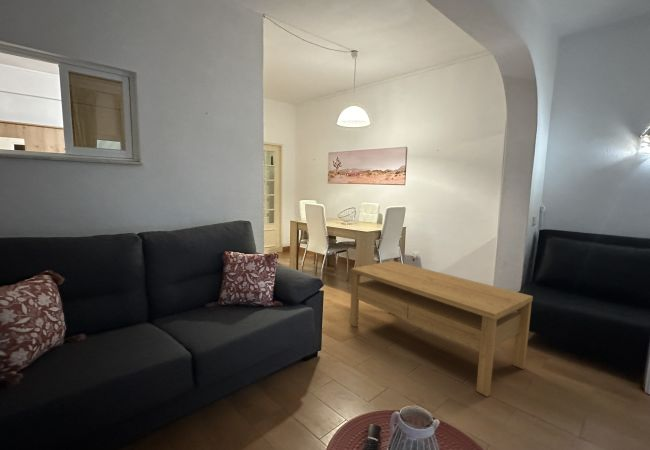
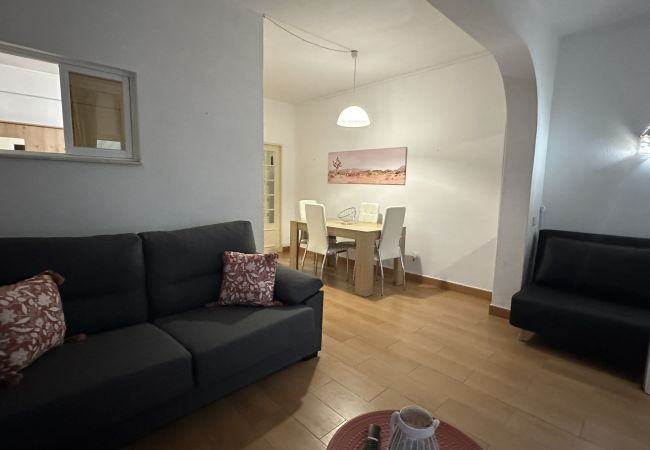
- coffee table (428, 312)
